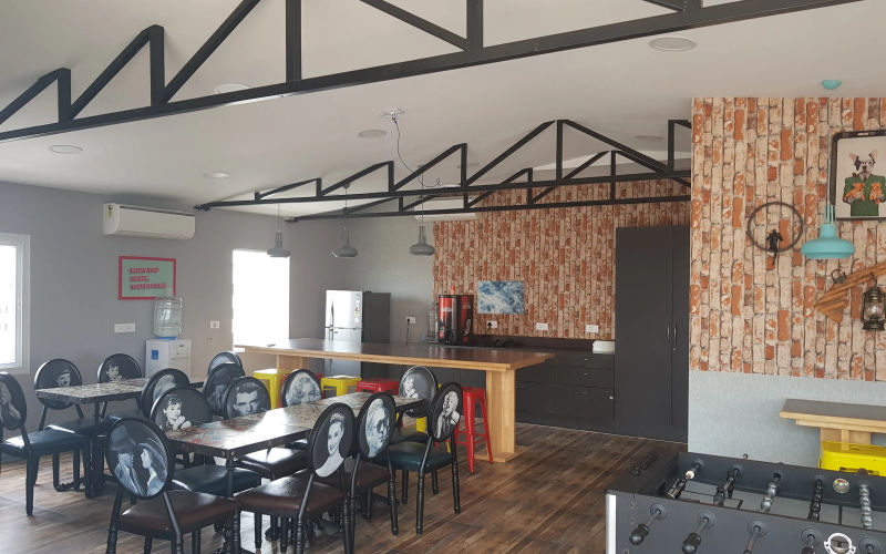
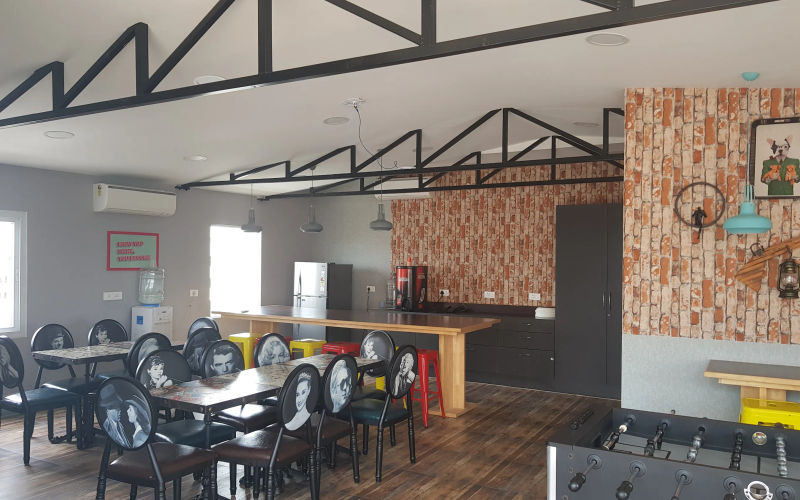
- wall art (501, 297)
